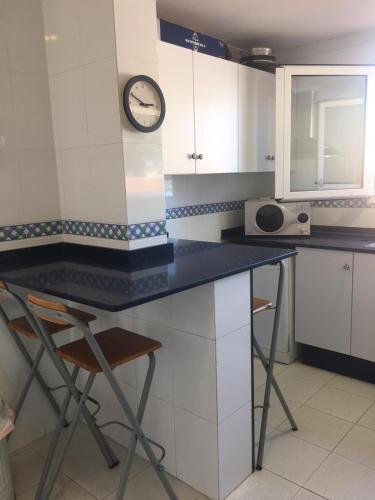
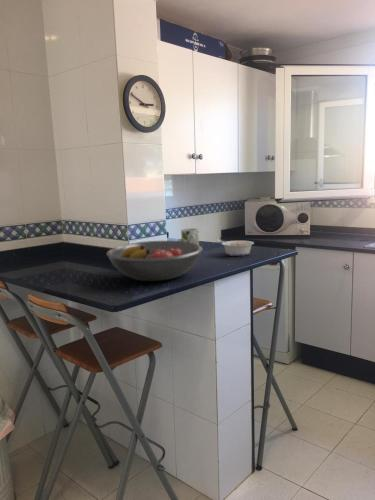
+ fruit bowl (155, 259)
+ legume (236, 247)
+ mug (191, 240)
